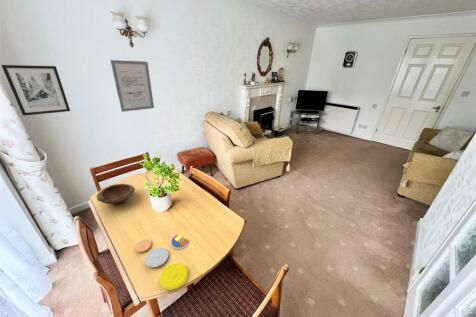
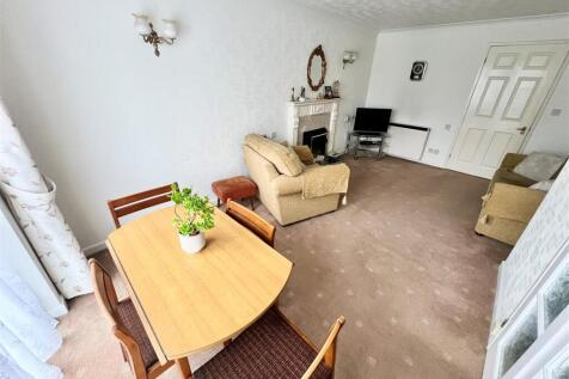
- bowl (117, 195)
- wall art (134, 86)
- wall art (39, 90)
- plate (174, 248)
